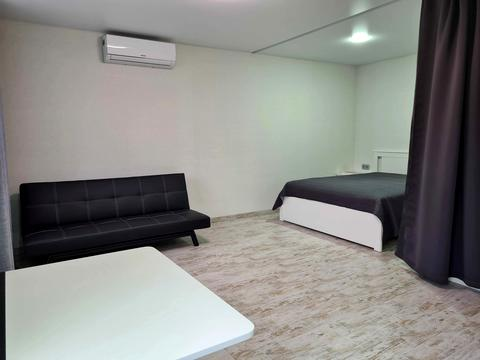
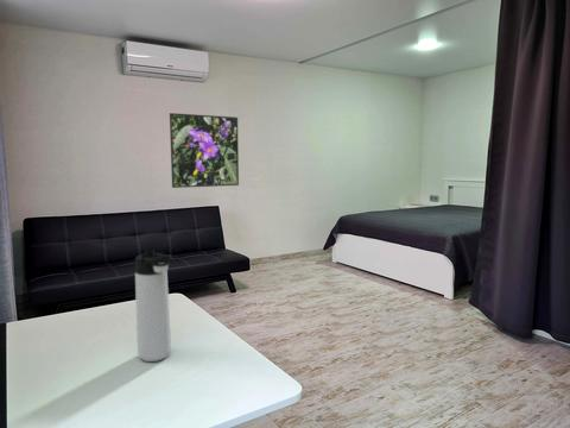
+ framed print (205, 151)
+ thermos bottle (156, 306)
